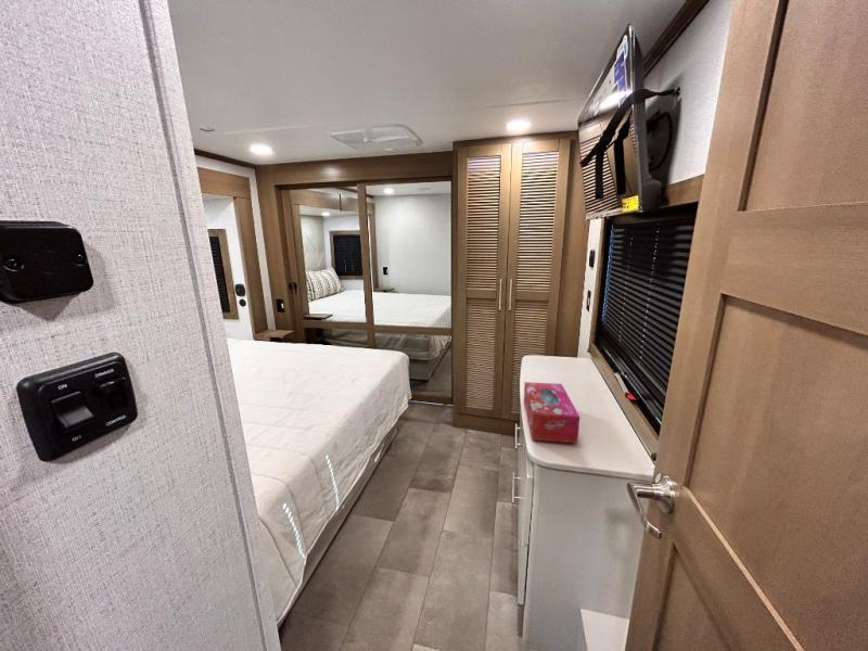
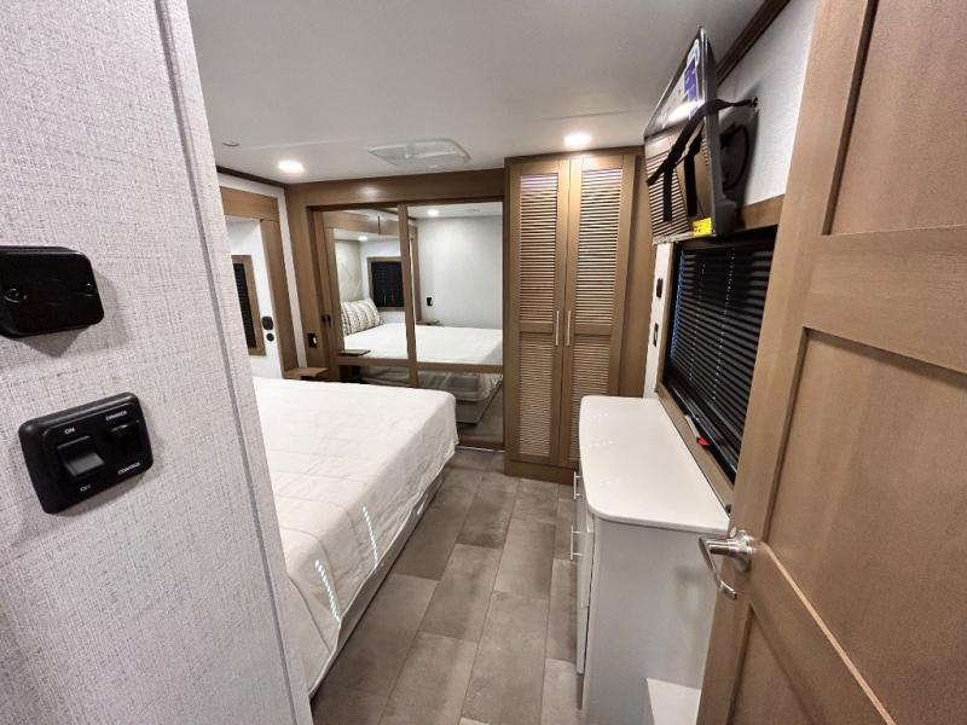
- tissue box (548, 409)
